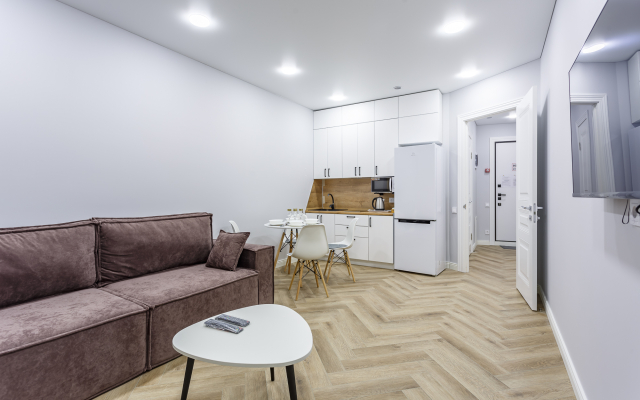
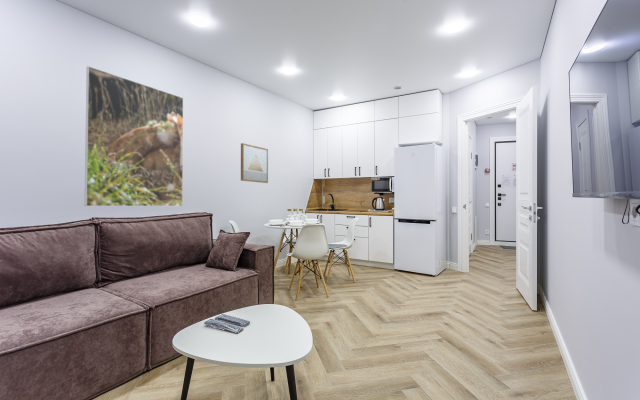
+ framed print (140, 144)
+ wall art (255, 164)
